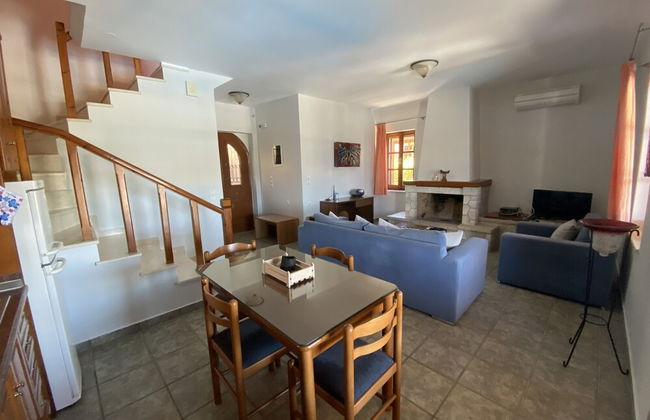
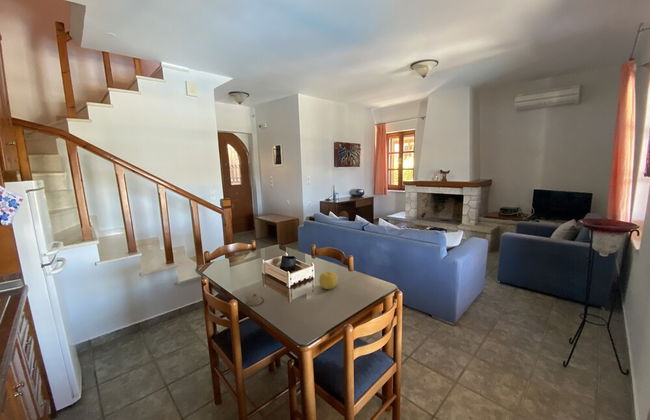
+ fruit (328, 279)
